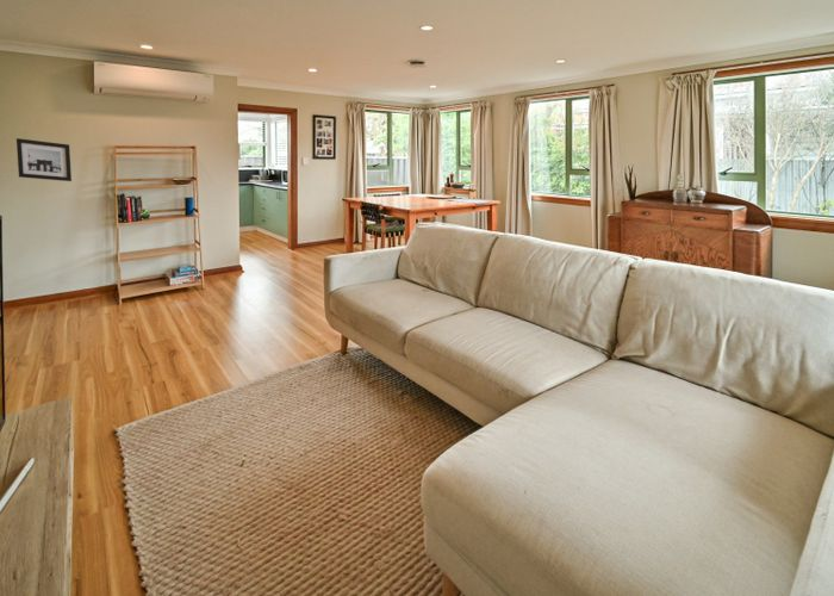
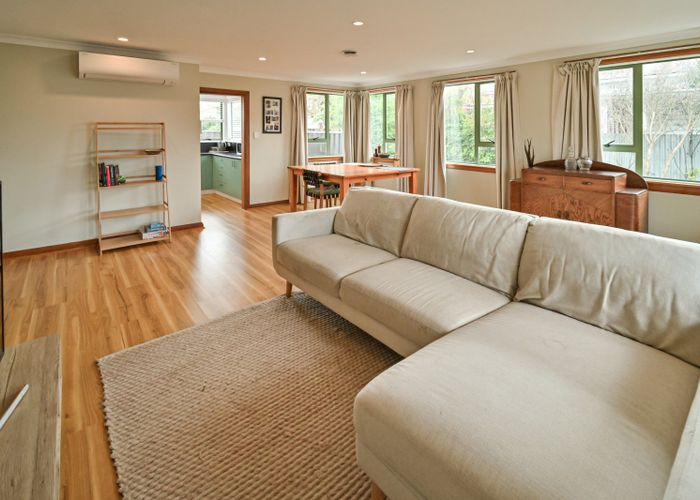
- wall art (44, 160)
